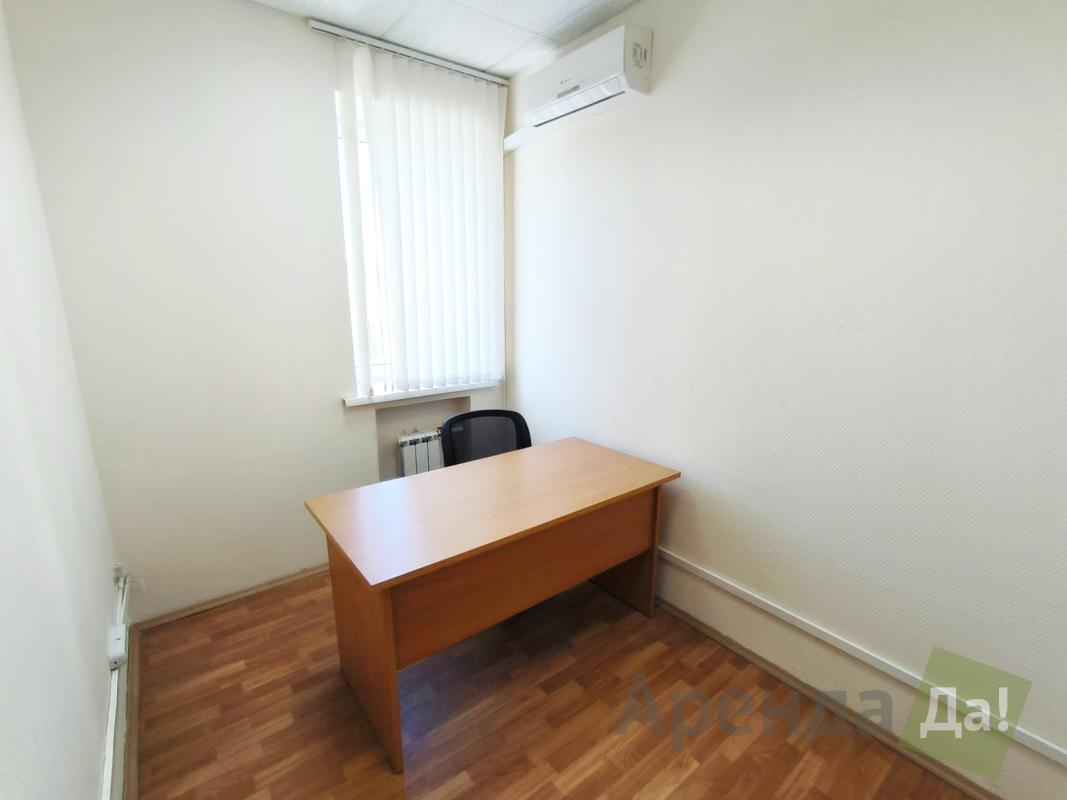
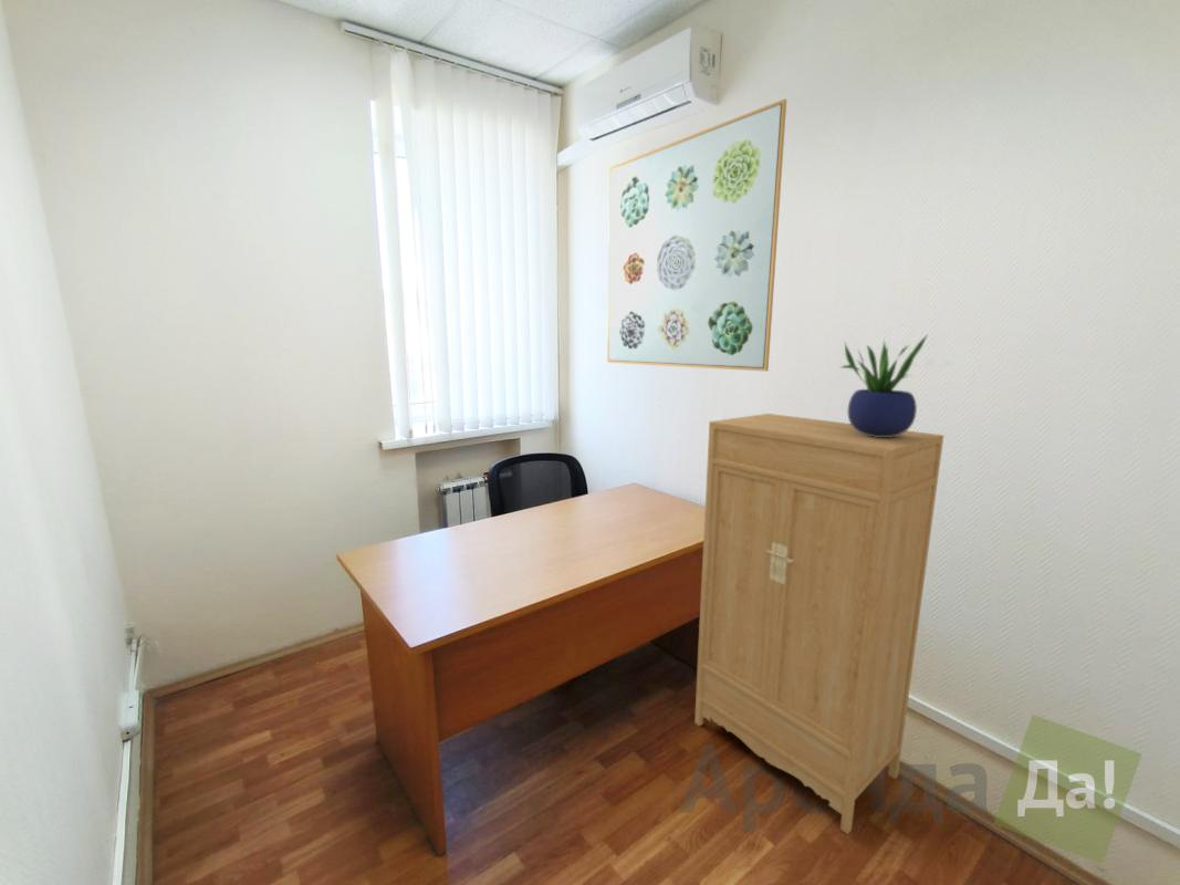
+ cabinet (802, 597)
+ wall art (679, 257)
+ potted plant (883, 385)
